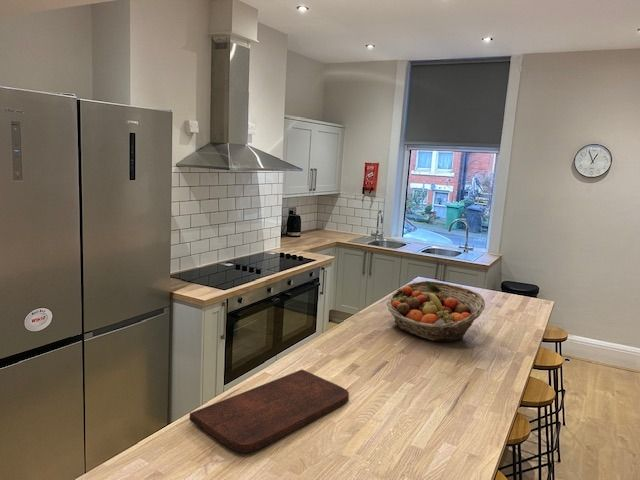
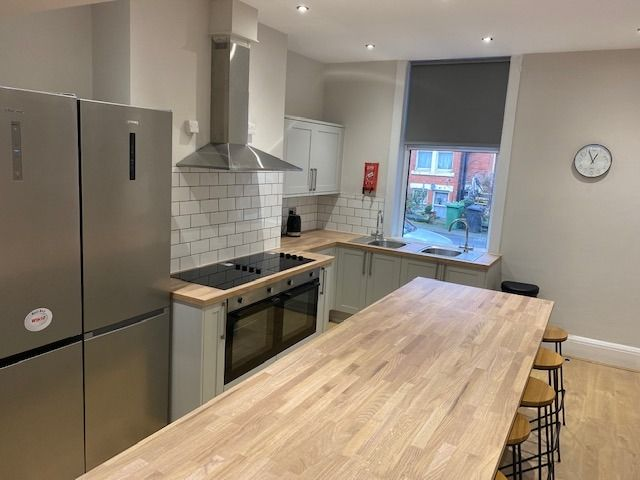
- cutting board (277, 405)
- fruit basket (433, 309)
